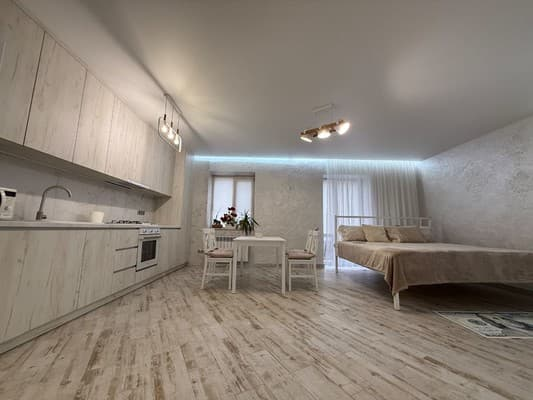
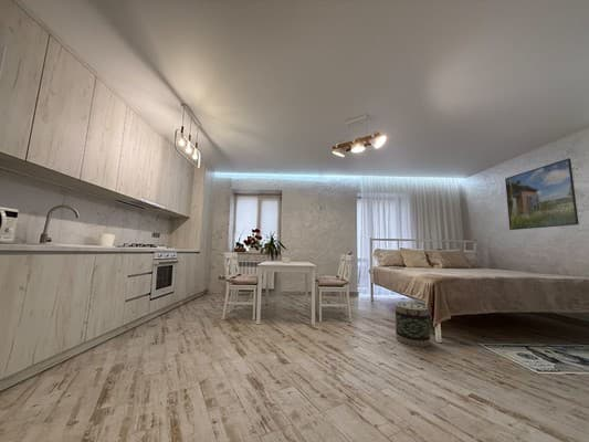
+ basket (412, 322)
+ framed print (536, 198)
